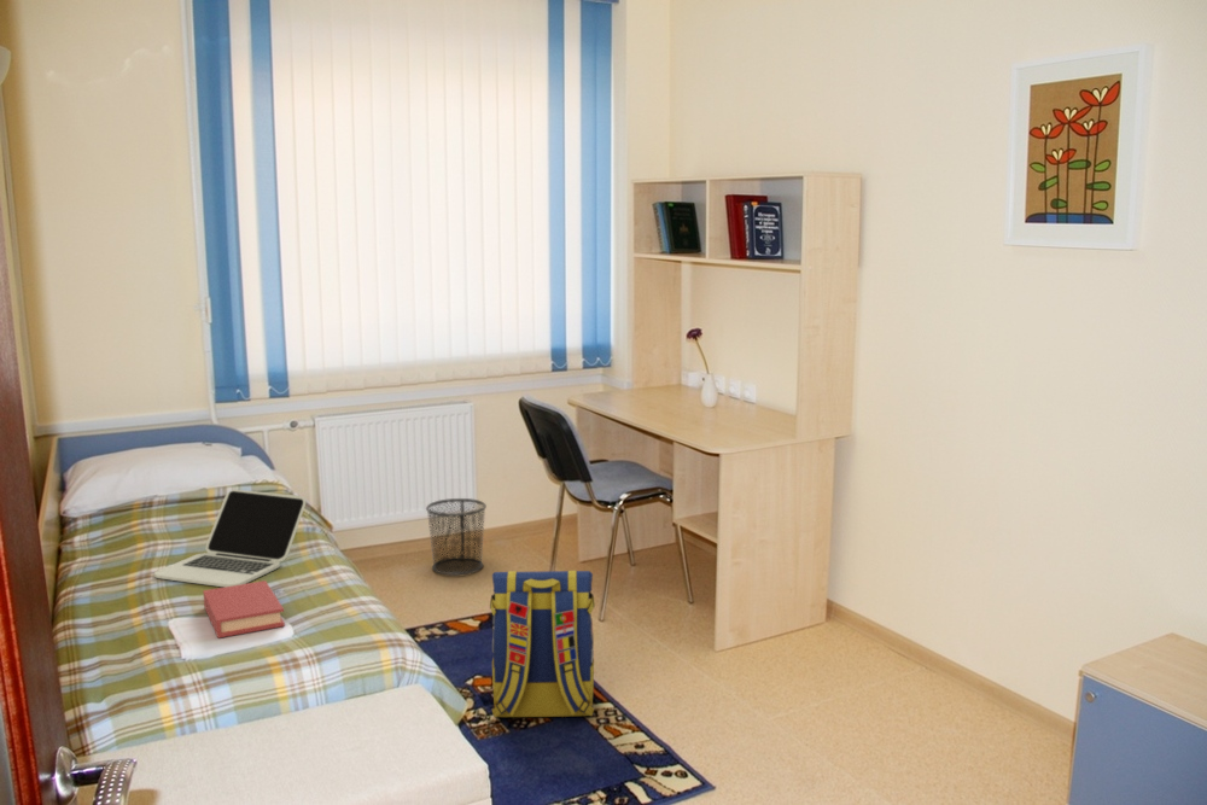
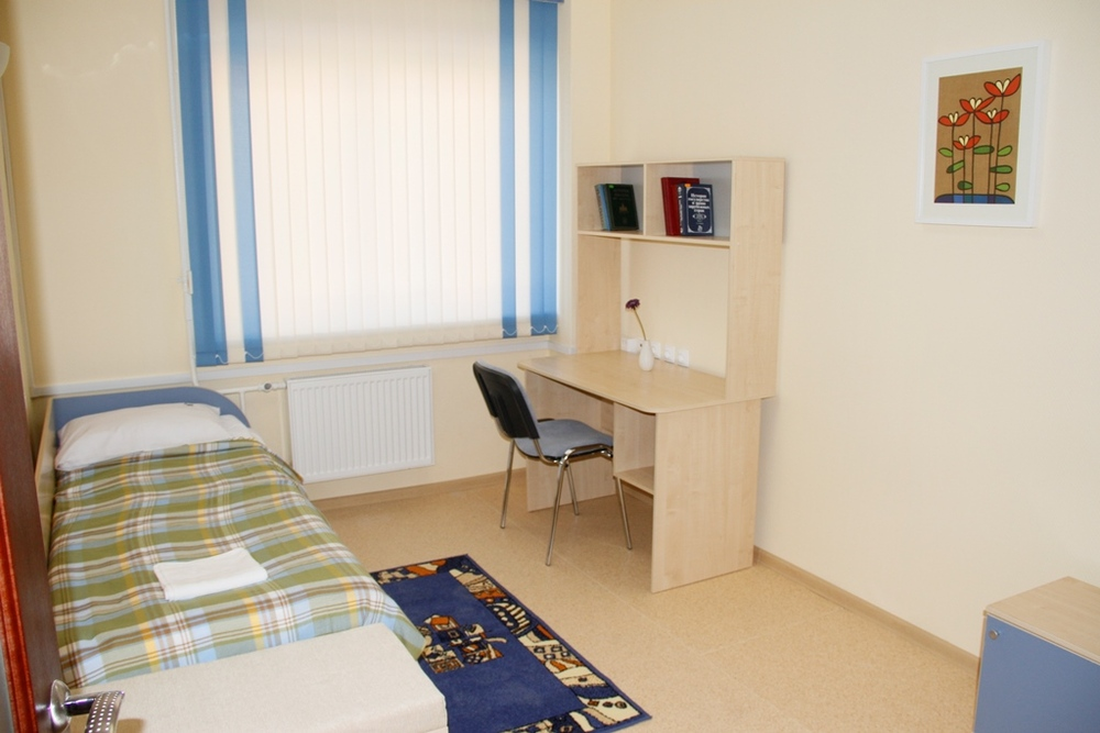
- backpack (542, 641)
- laptop (232, 535)
- book (243, 607)
- waste bin (457, 536)
